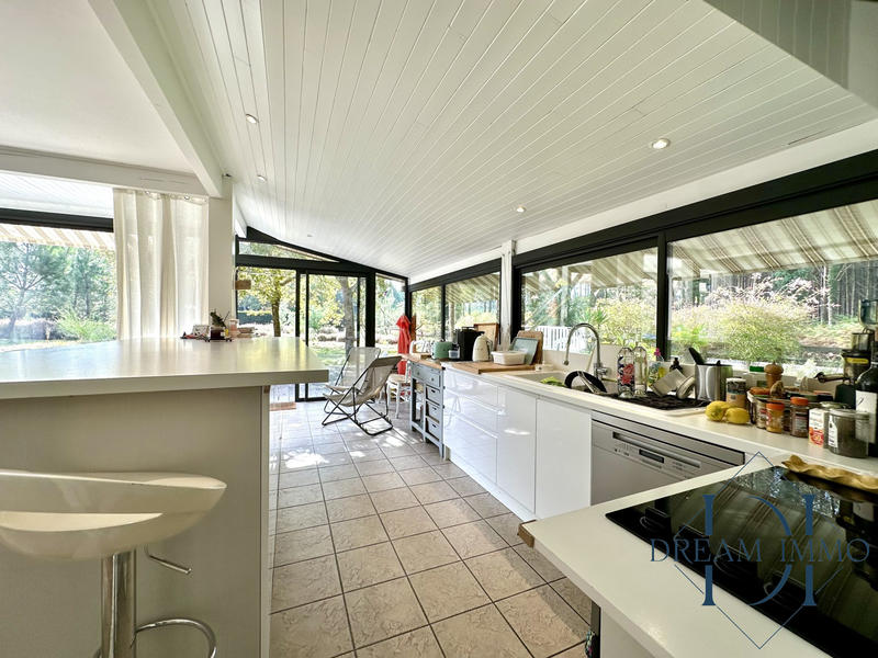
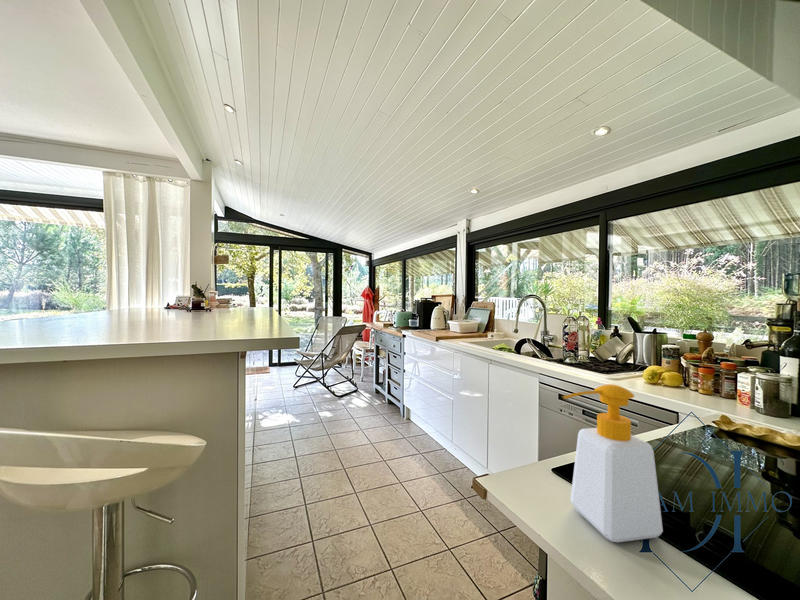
+ soap bottle (601, 454)
